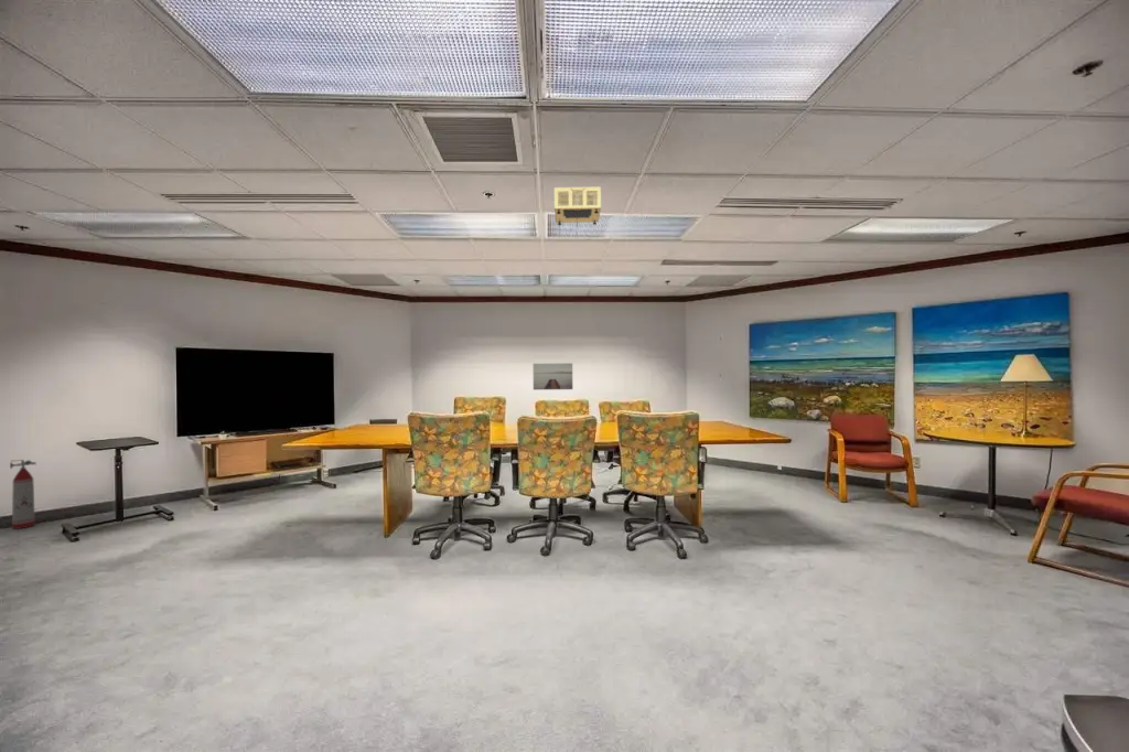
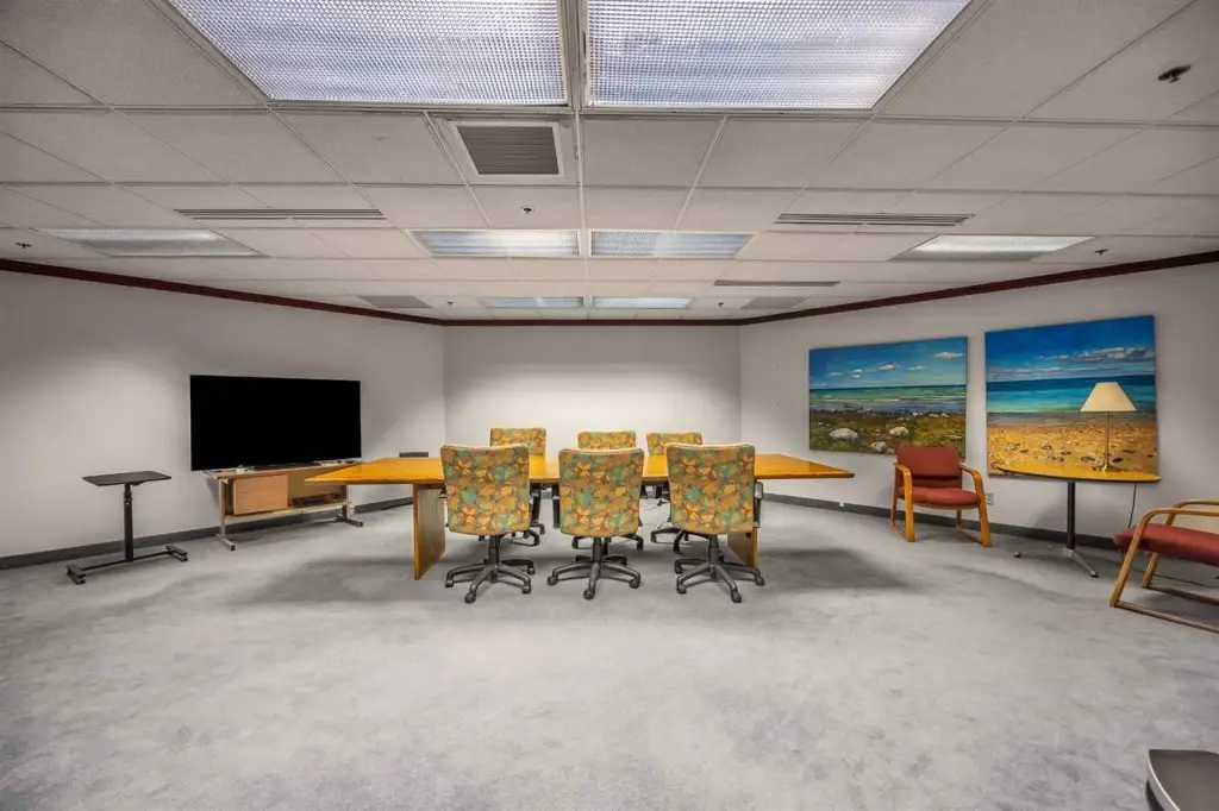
- projector (577, 208)
- fire extinguisher (23, 493)
- wall art (552, 376)
